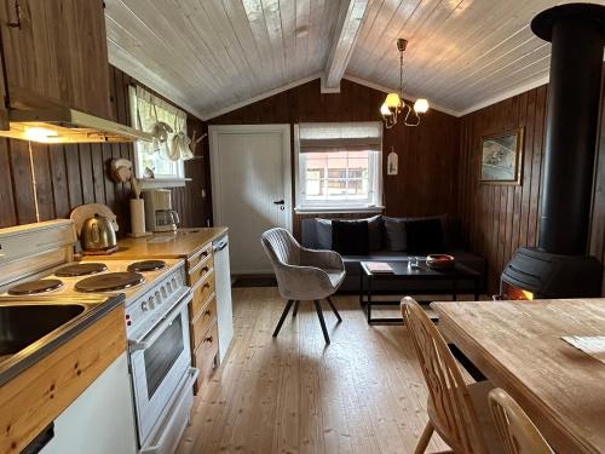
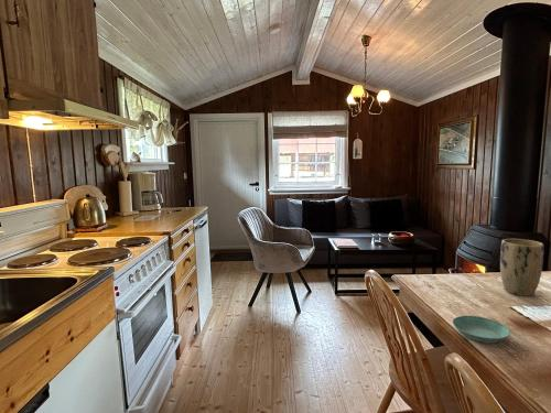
+ saucer (479, 329)
+ plant pot (520, 267)
